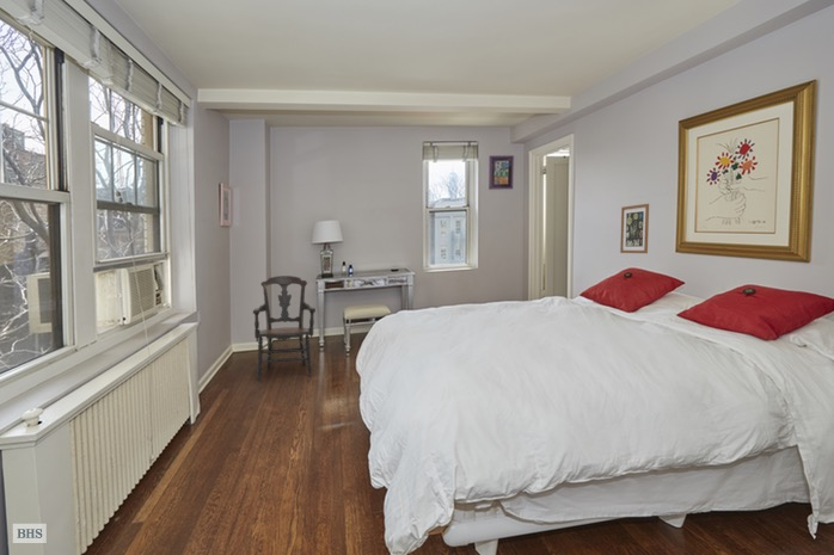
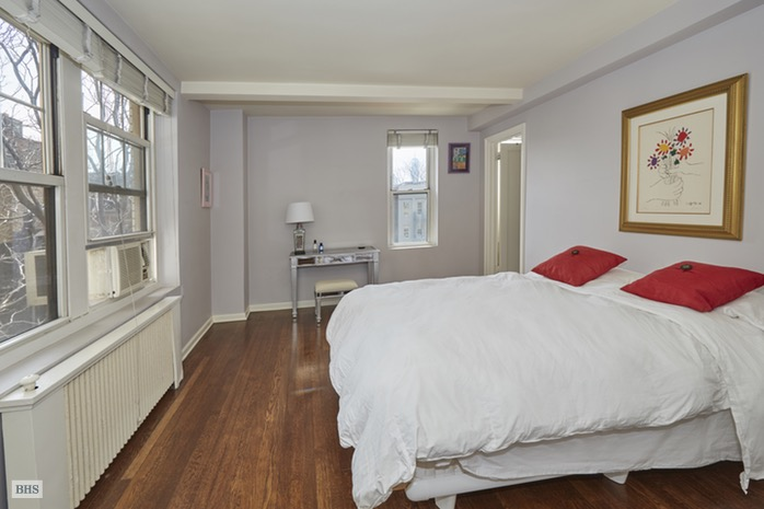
- wall art (633, 229)
- armchair (284, 327)
